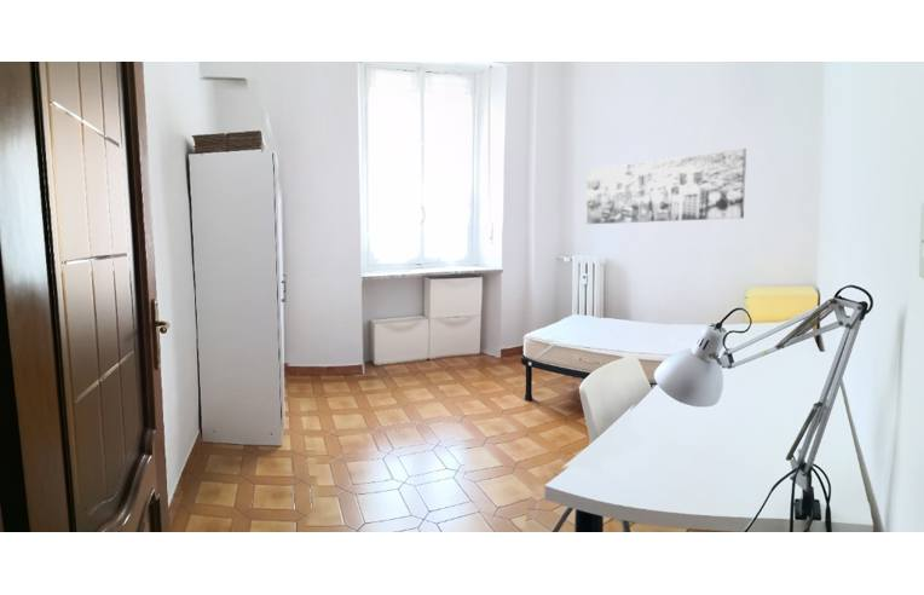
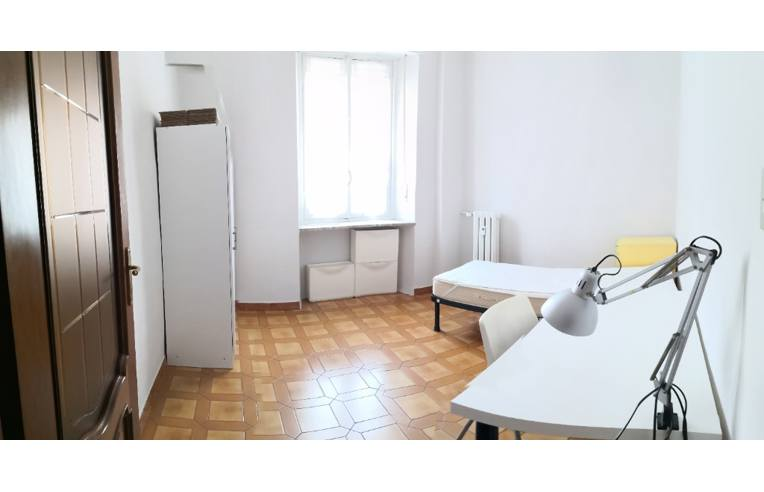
- wall art (656, 191)
